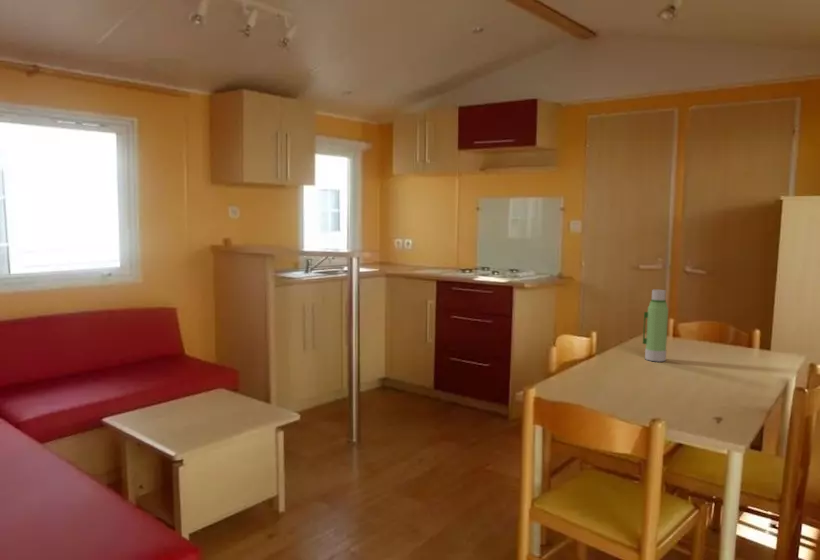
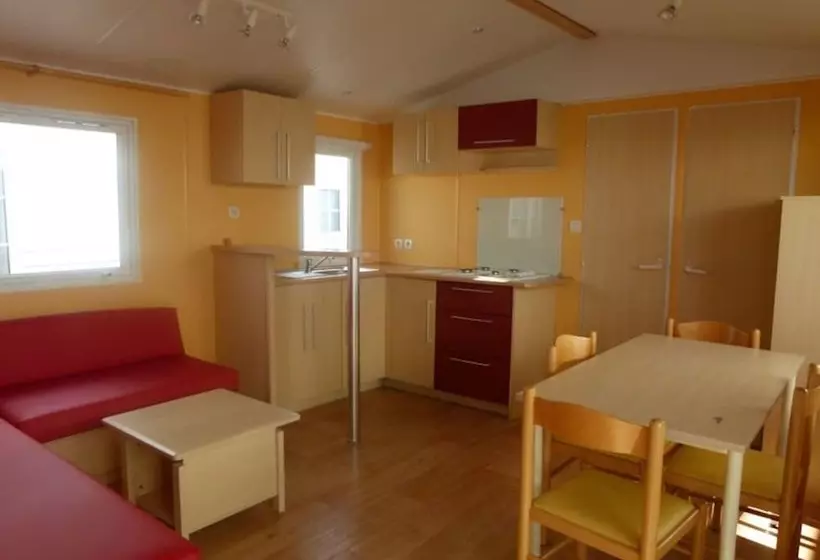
- water bottle (656, 324)
